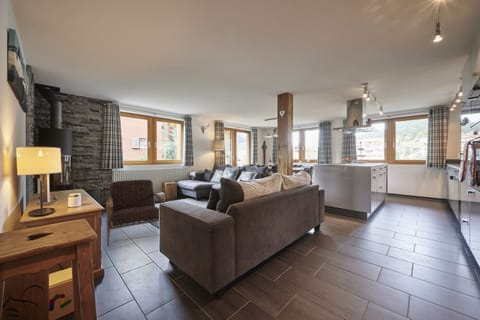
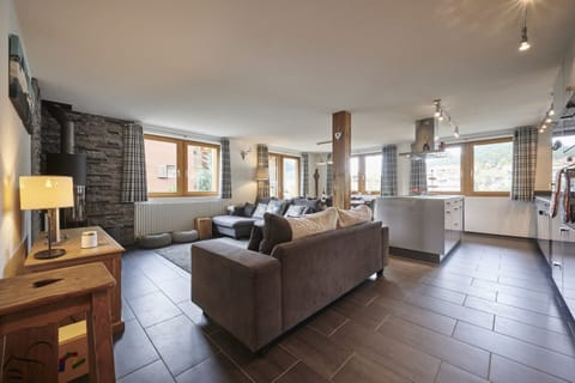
- armchair (135, 207)
